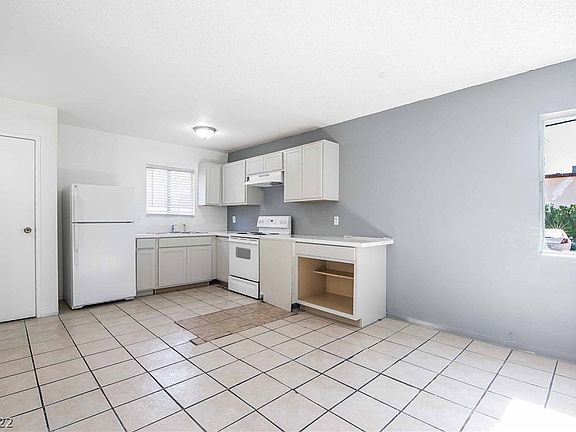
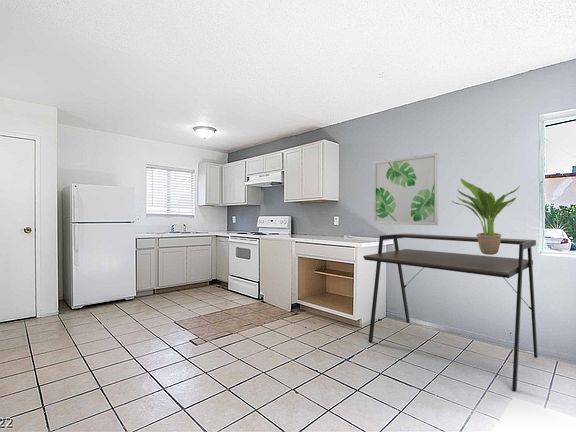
+ wall art (403, 191)
+ desk (448, 270)
+ potted plant (482, 224)
